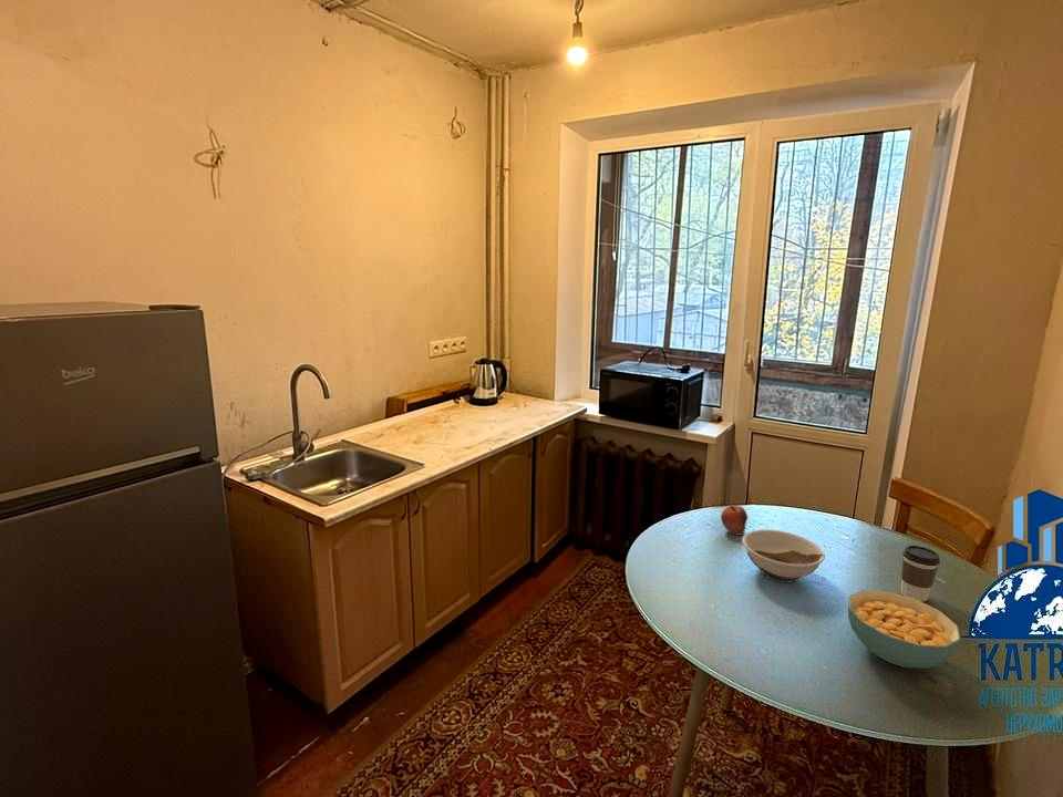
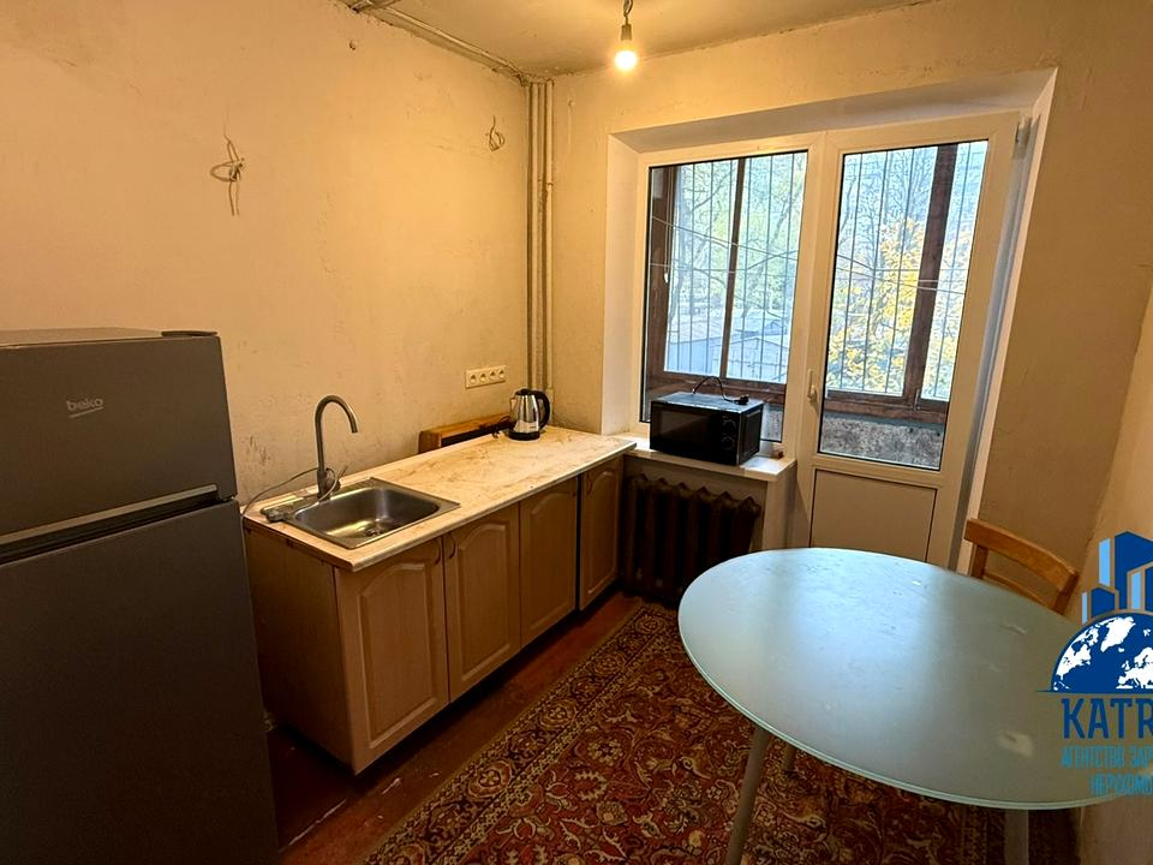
- coffee cup (918, 573)
- cereal bowl (897, 635)
- fruit (733, 518)
- bowl (781, 560)
